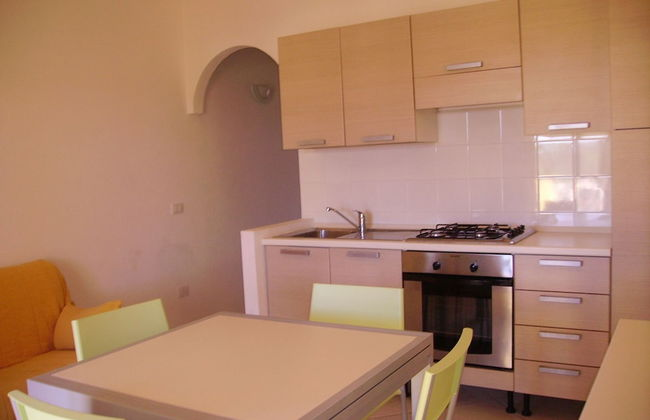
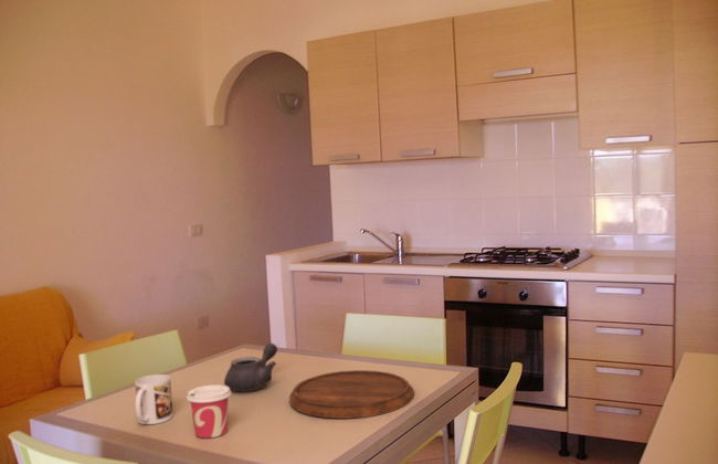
+ cutting board (351, 391)
+ mug (150, 401)
+ teapot (256, 367)
+ cup (210, 411)
